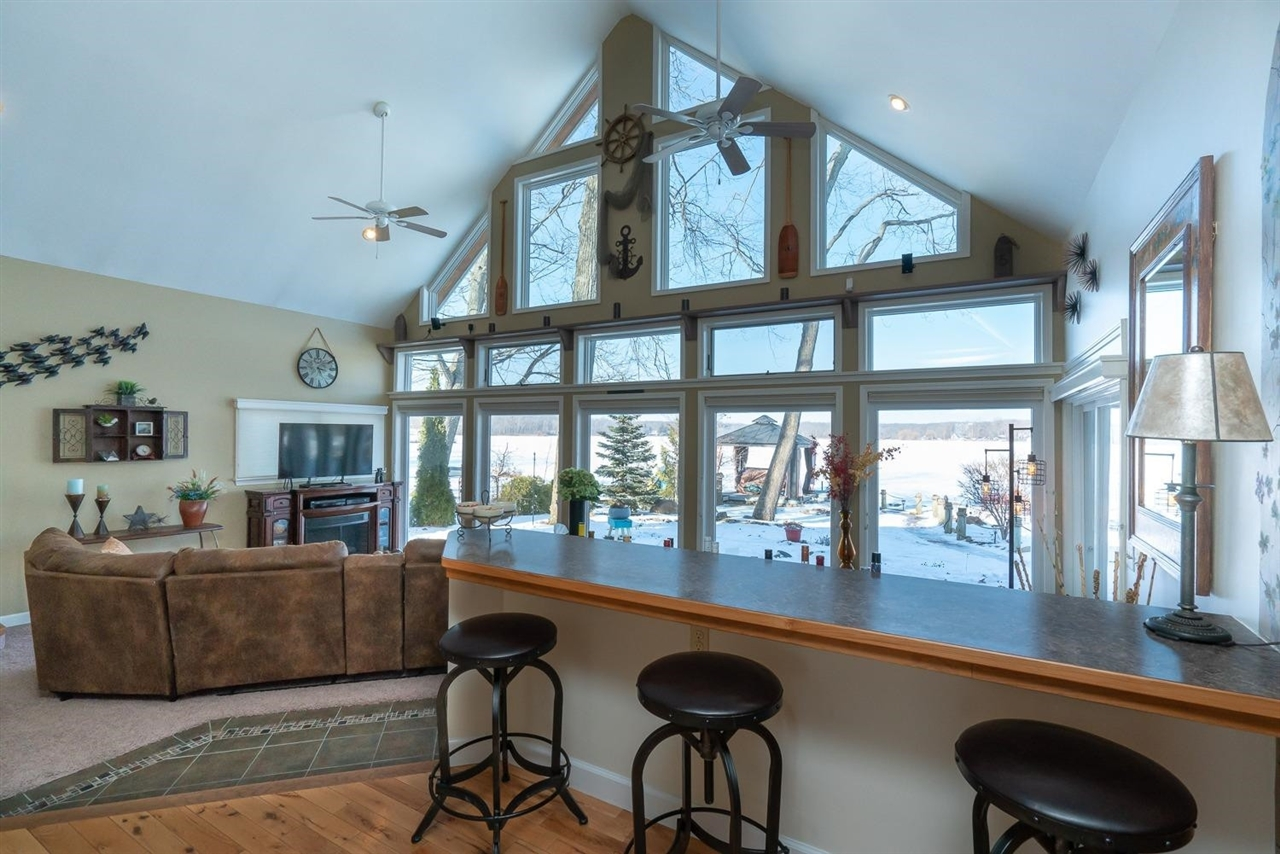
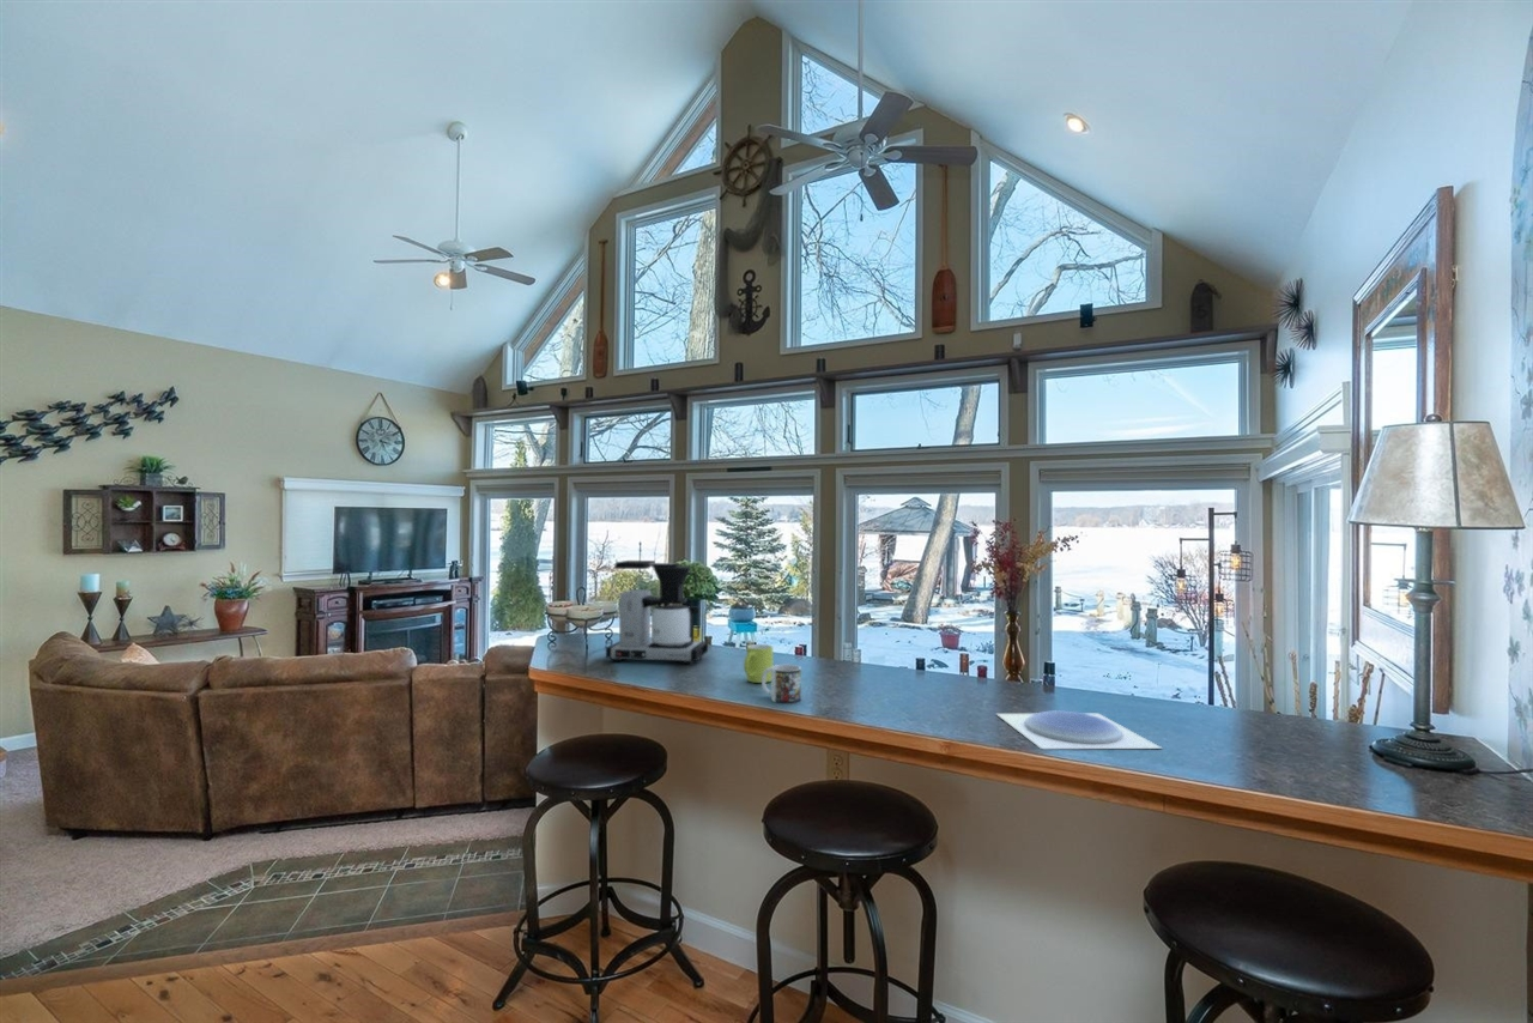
+ mug (756, 664)
+ mug (780, 682)
+ plate (1072, 724)
+ coffee maker (658, 610)
